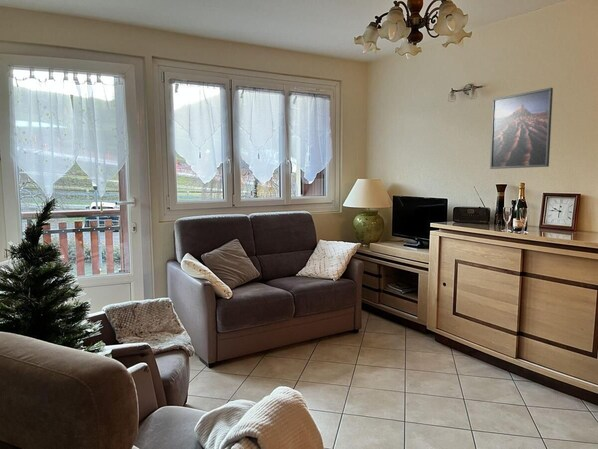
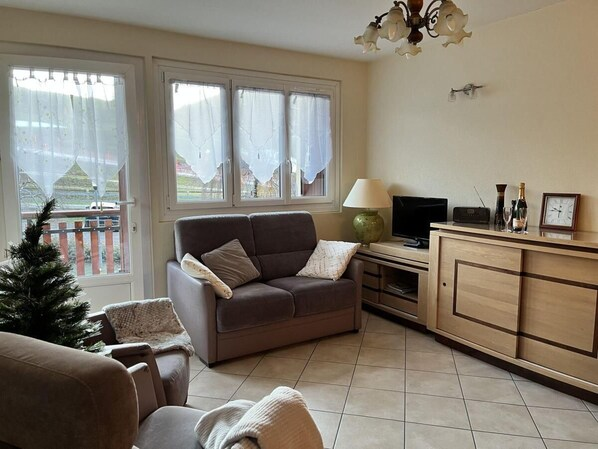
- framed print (519, 131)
